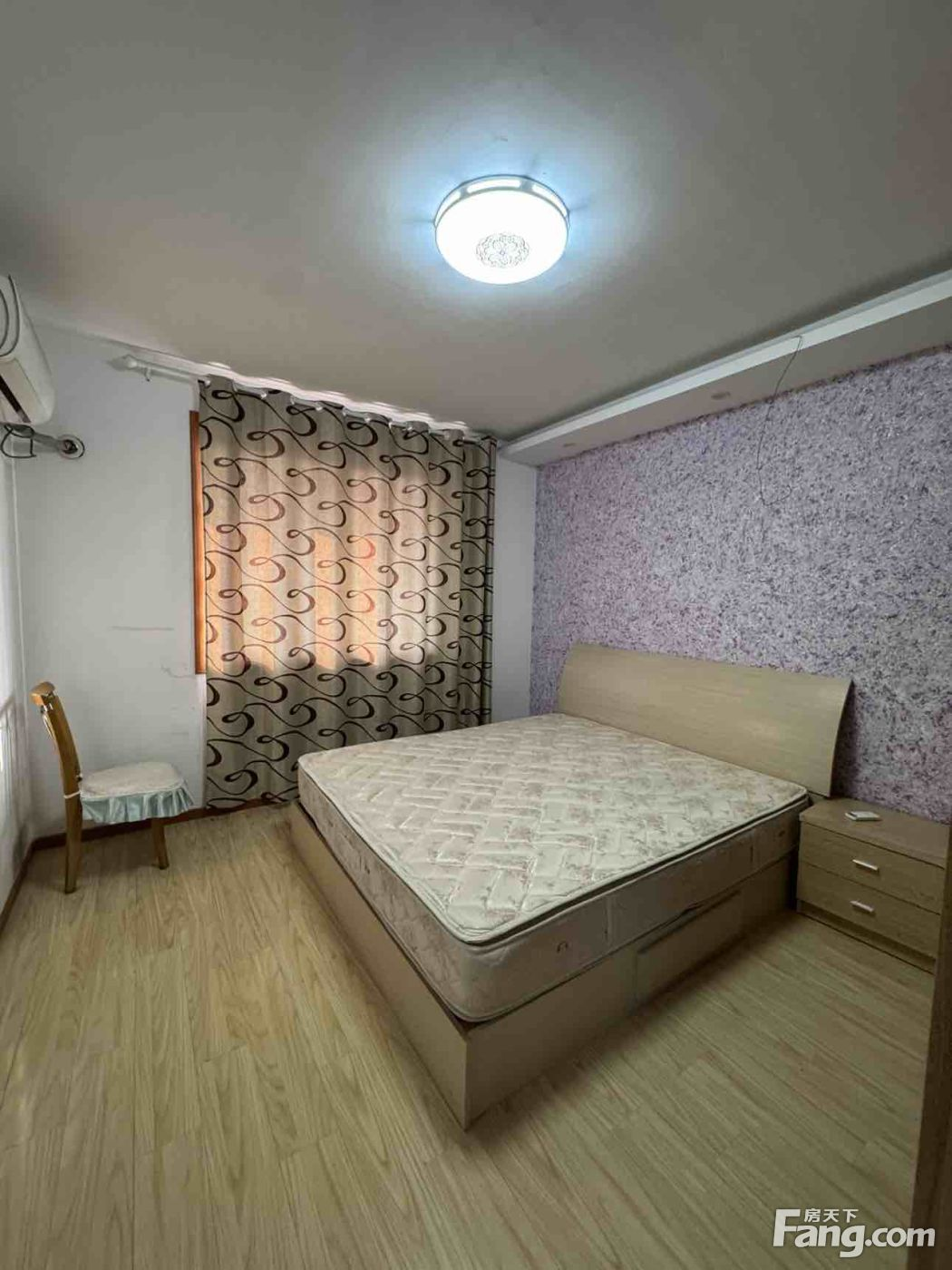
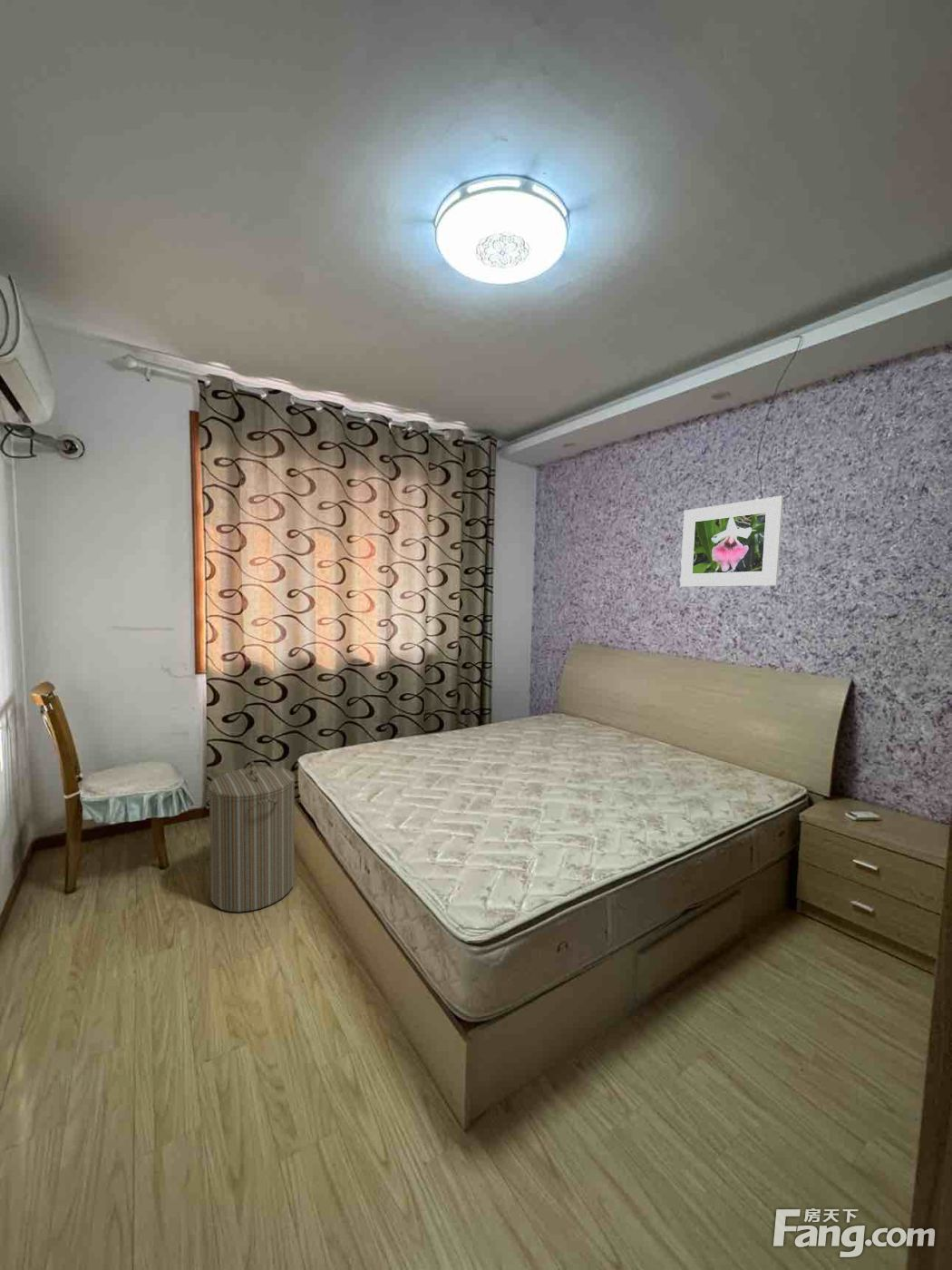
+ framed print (727, 544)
+ laundry hamper (253, 826)
